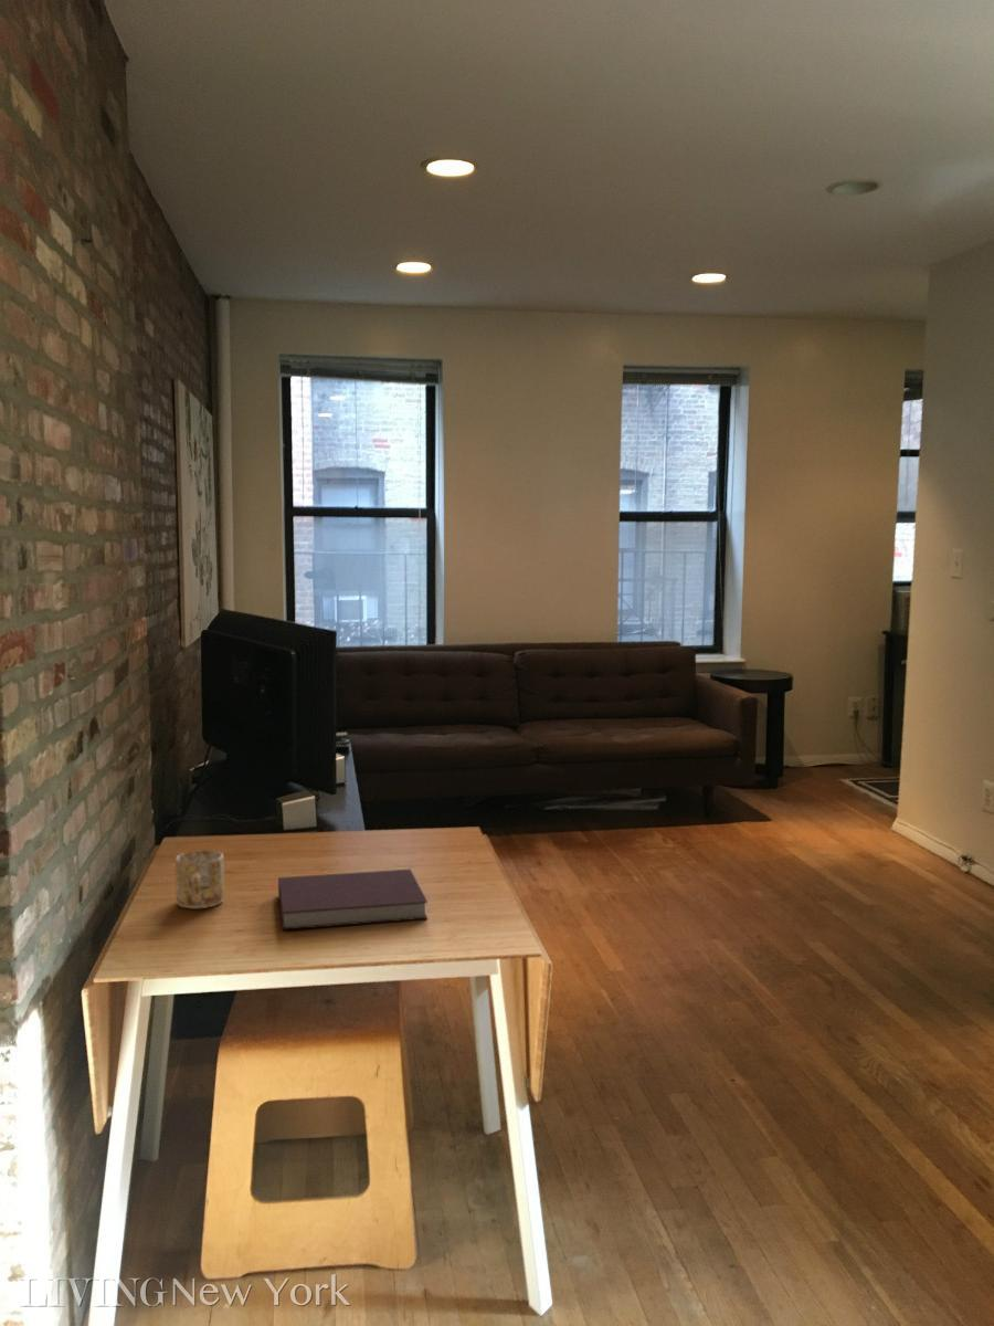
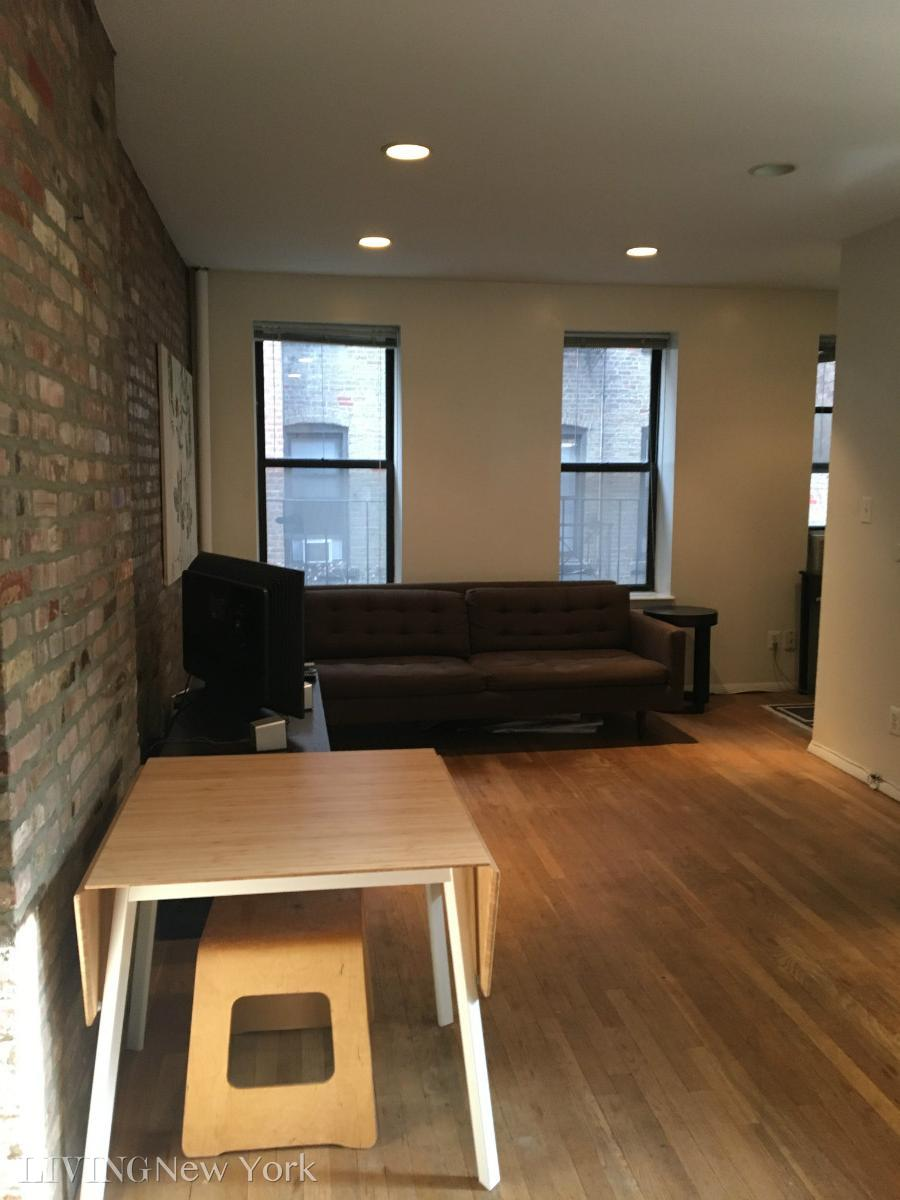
- notebook (350, 897)
- mug (200, 882)
